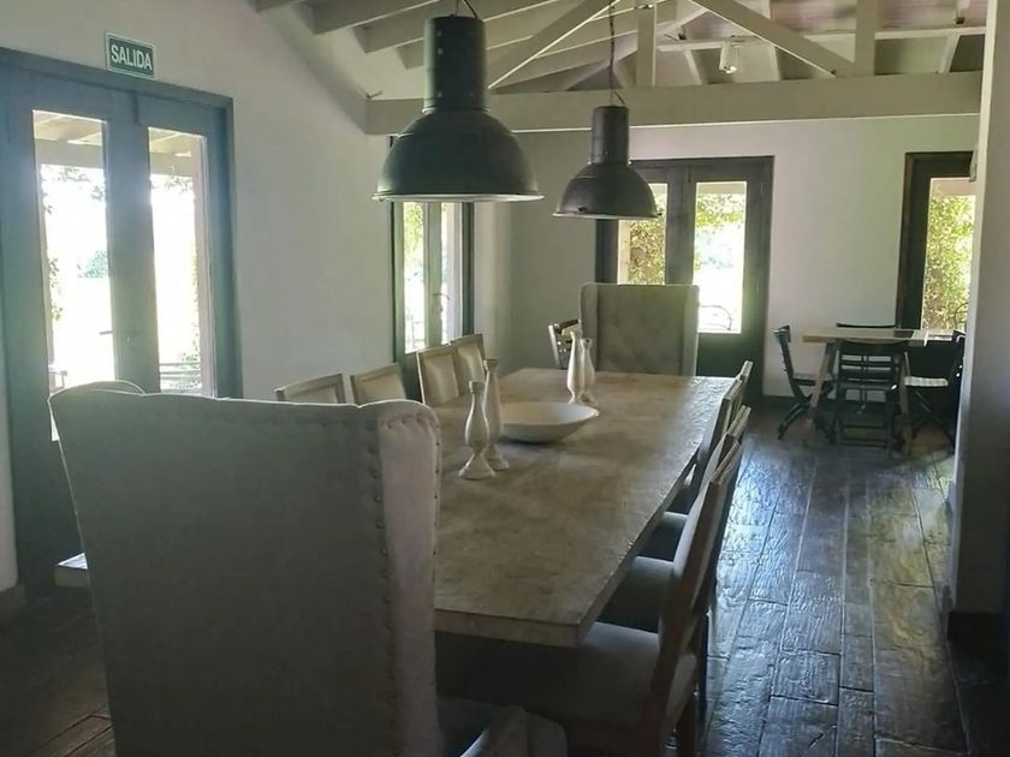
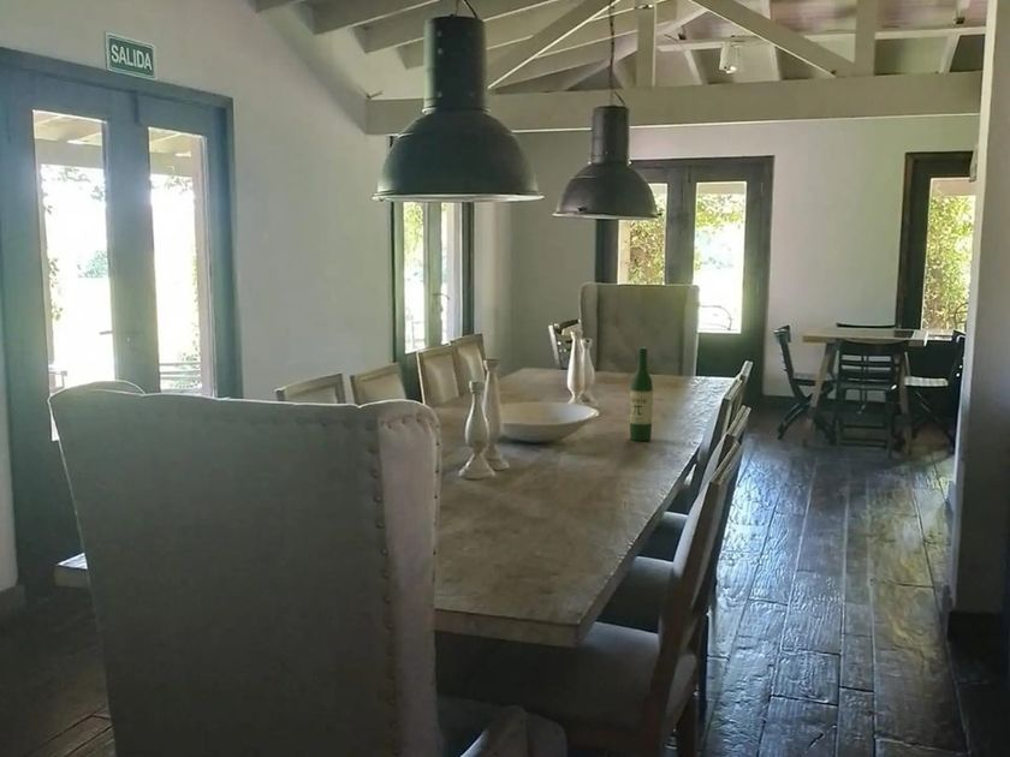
+ wine bottle (641, 393)
